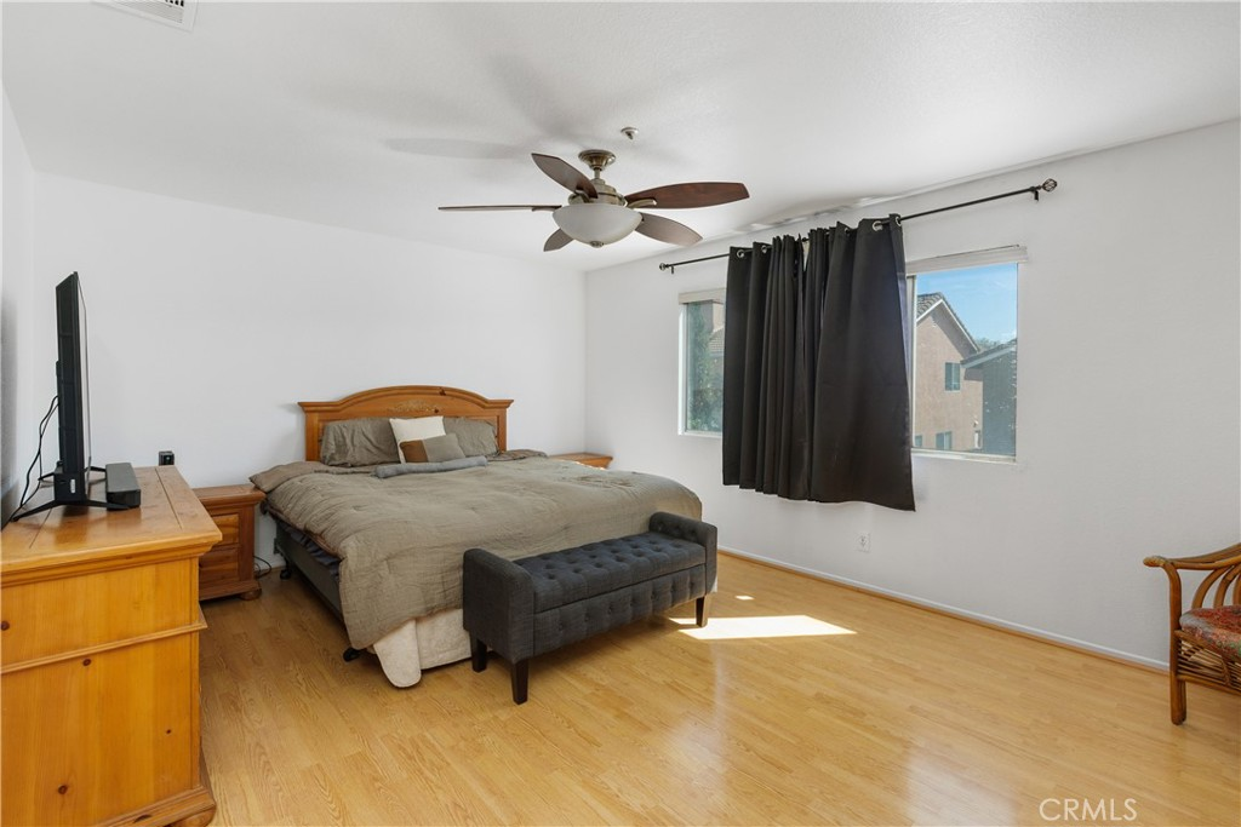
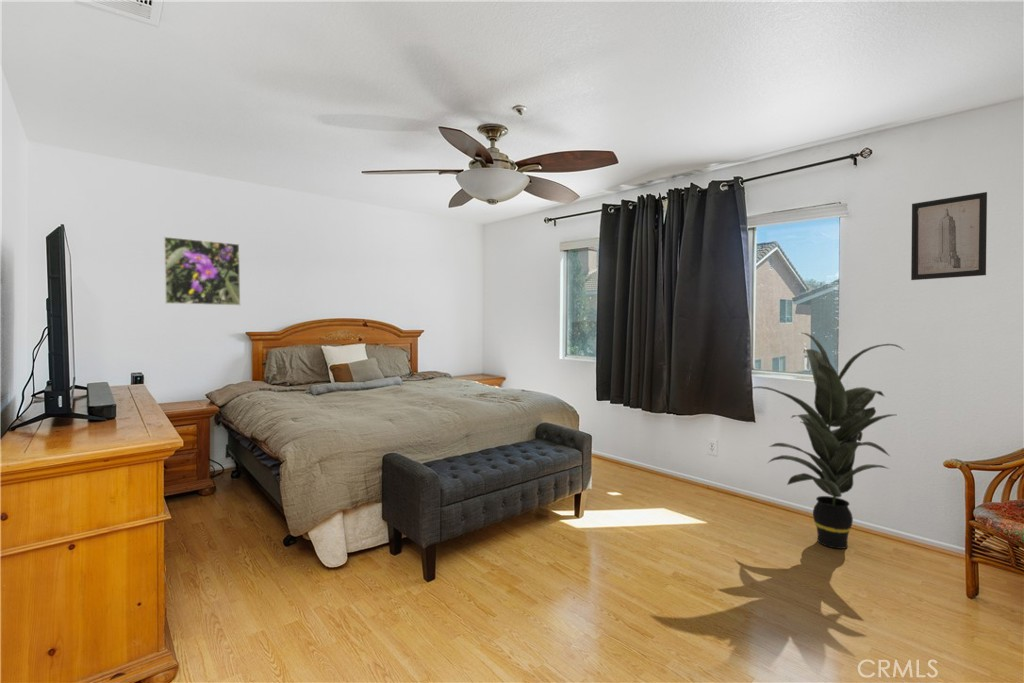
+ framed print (203, 272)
+ indoor plant (826, 436)
+ wall art (947, 238)
